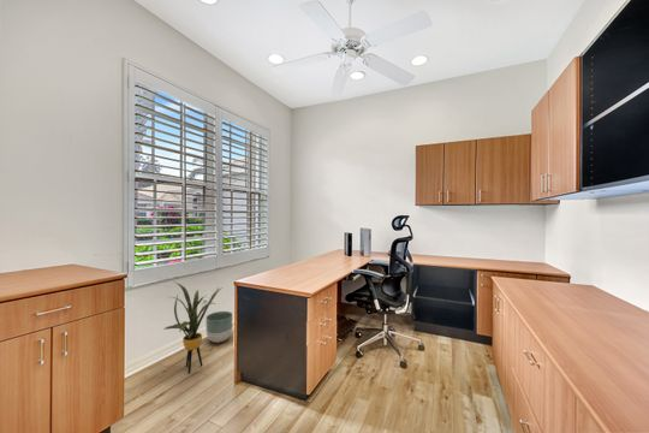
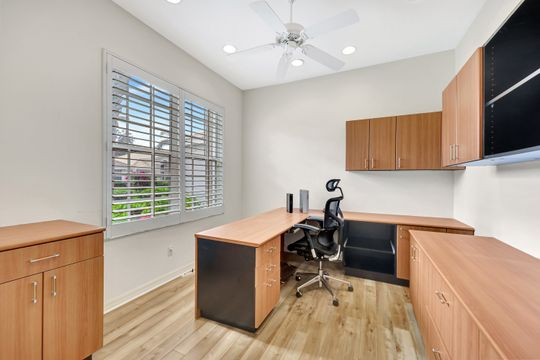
- planter (219, 327)
- house plant (193, 325)
